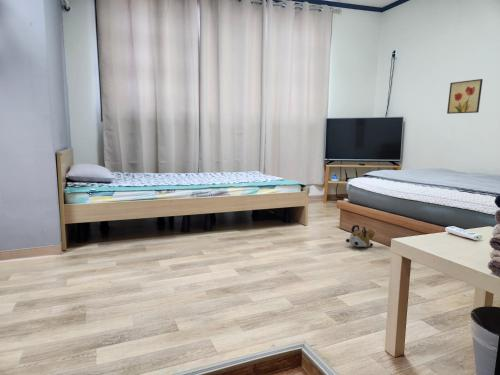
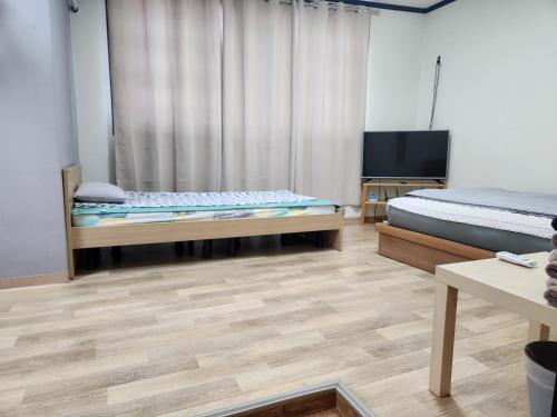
- plush toy (362, 235)
- wall art (464, 97)
